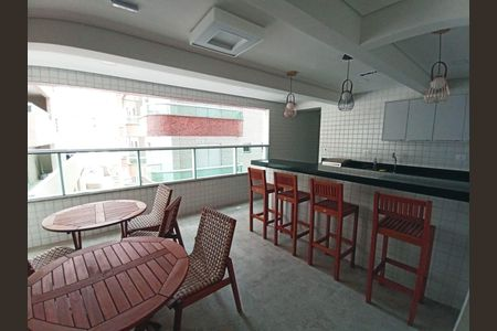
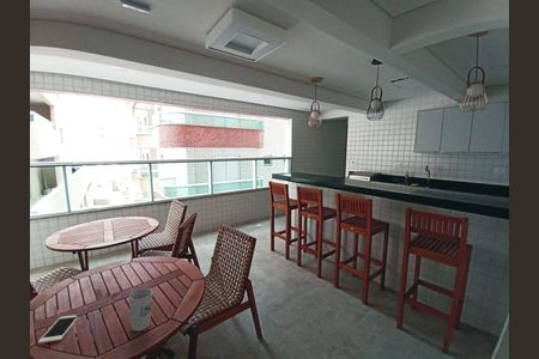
+ cup (140, 309)
+ cell phone (60, 327)
